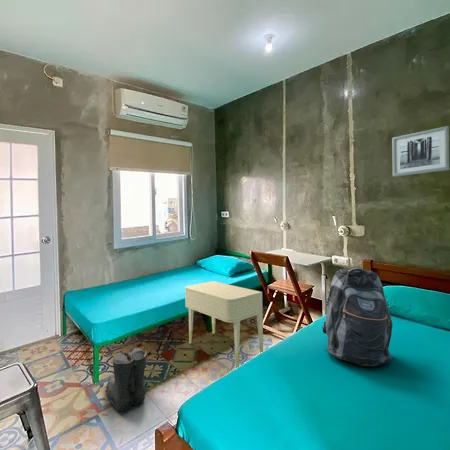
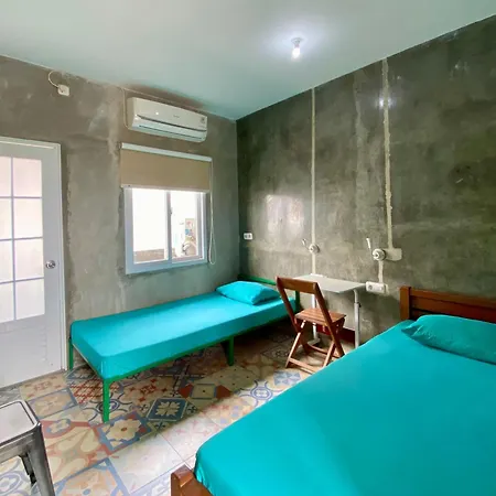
- wall art (419, 152)
- boots (127, 372)
- nightstand (221, 319)
- backpack (357, 311)
